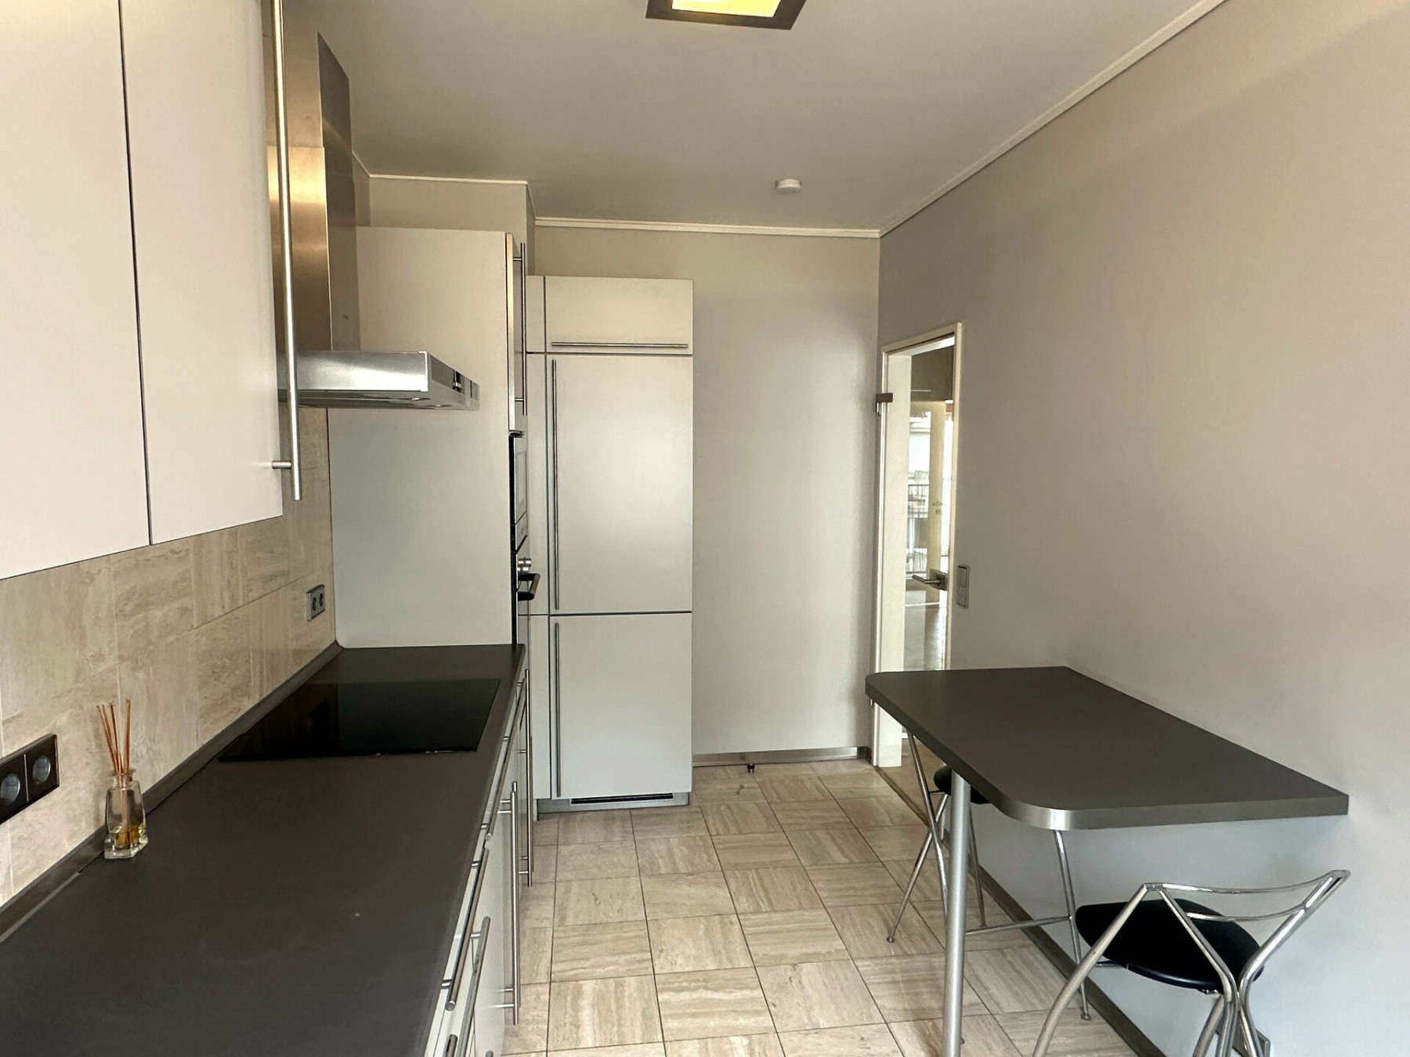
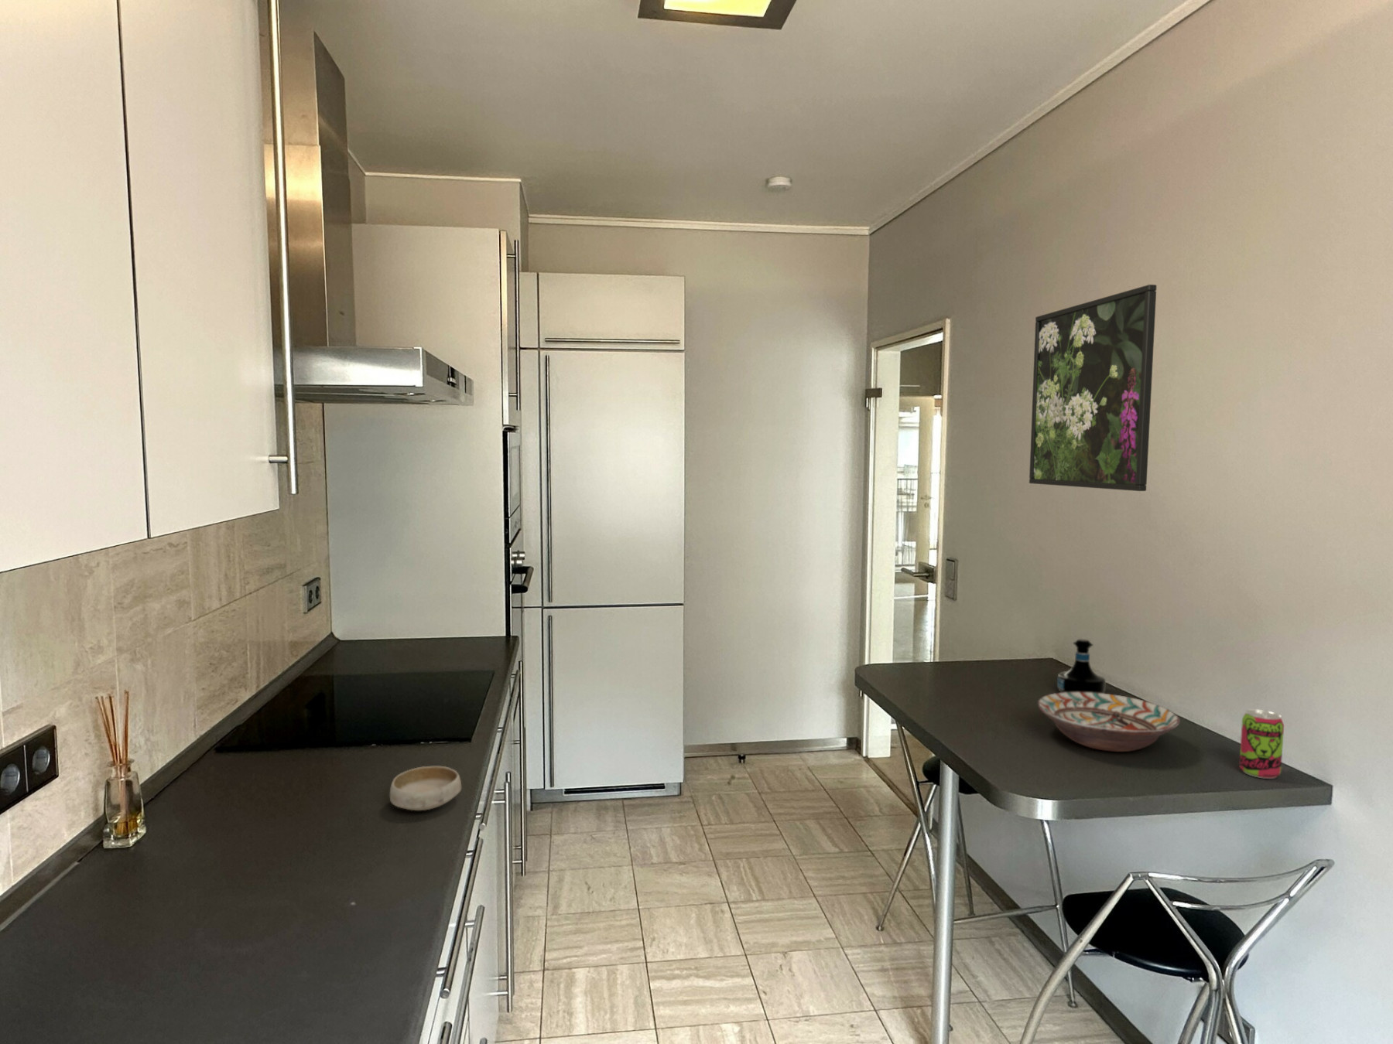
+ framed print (1085, 395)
+ bowl (426, 791)
+ tequila bottle (1081, 667)
+ beverage can (1261, 744)
+ decorative bowl (1106, 725)
